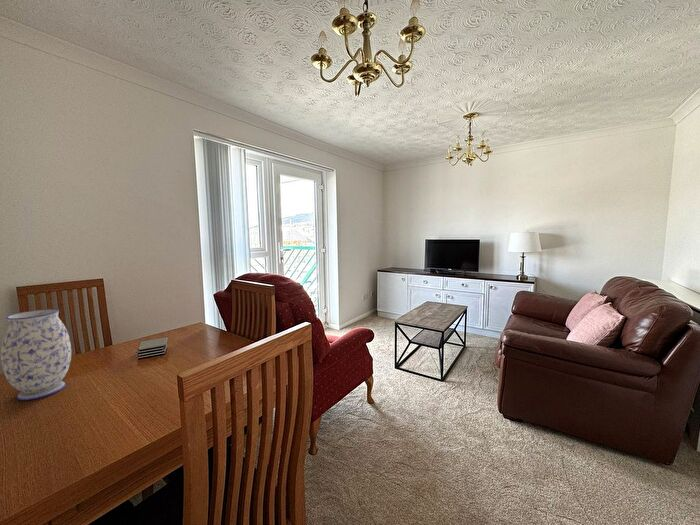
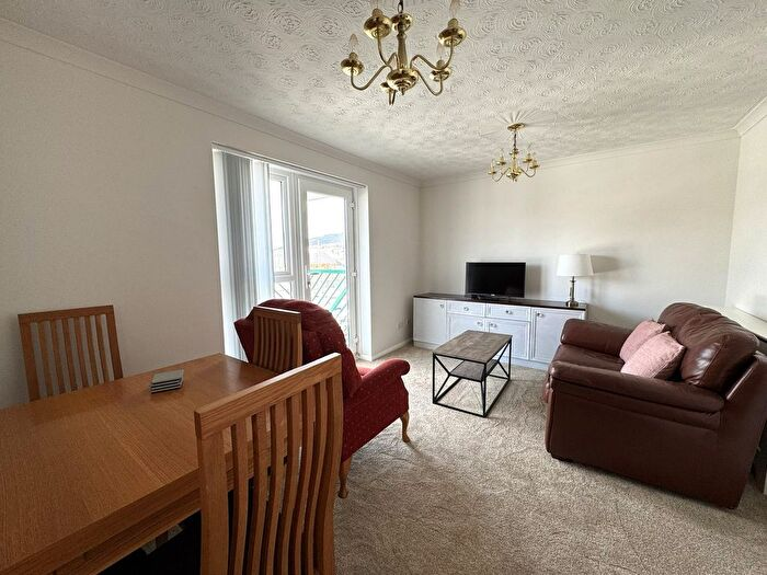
- vase (38, 352)
